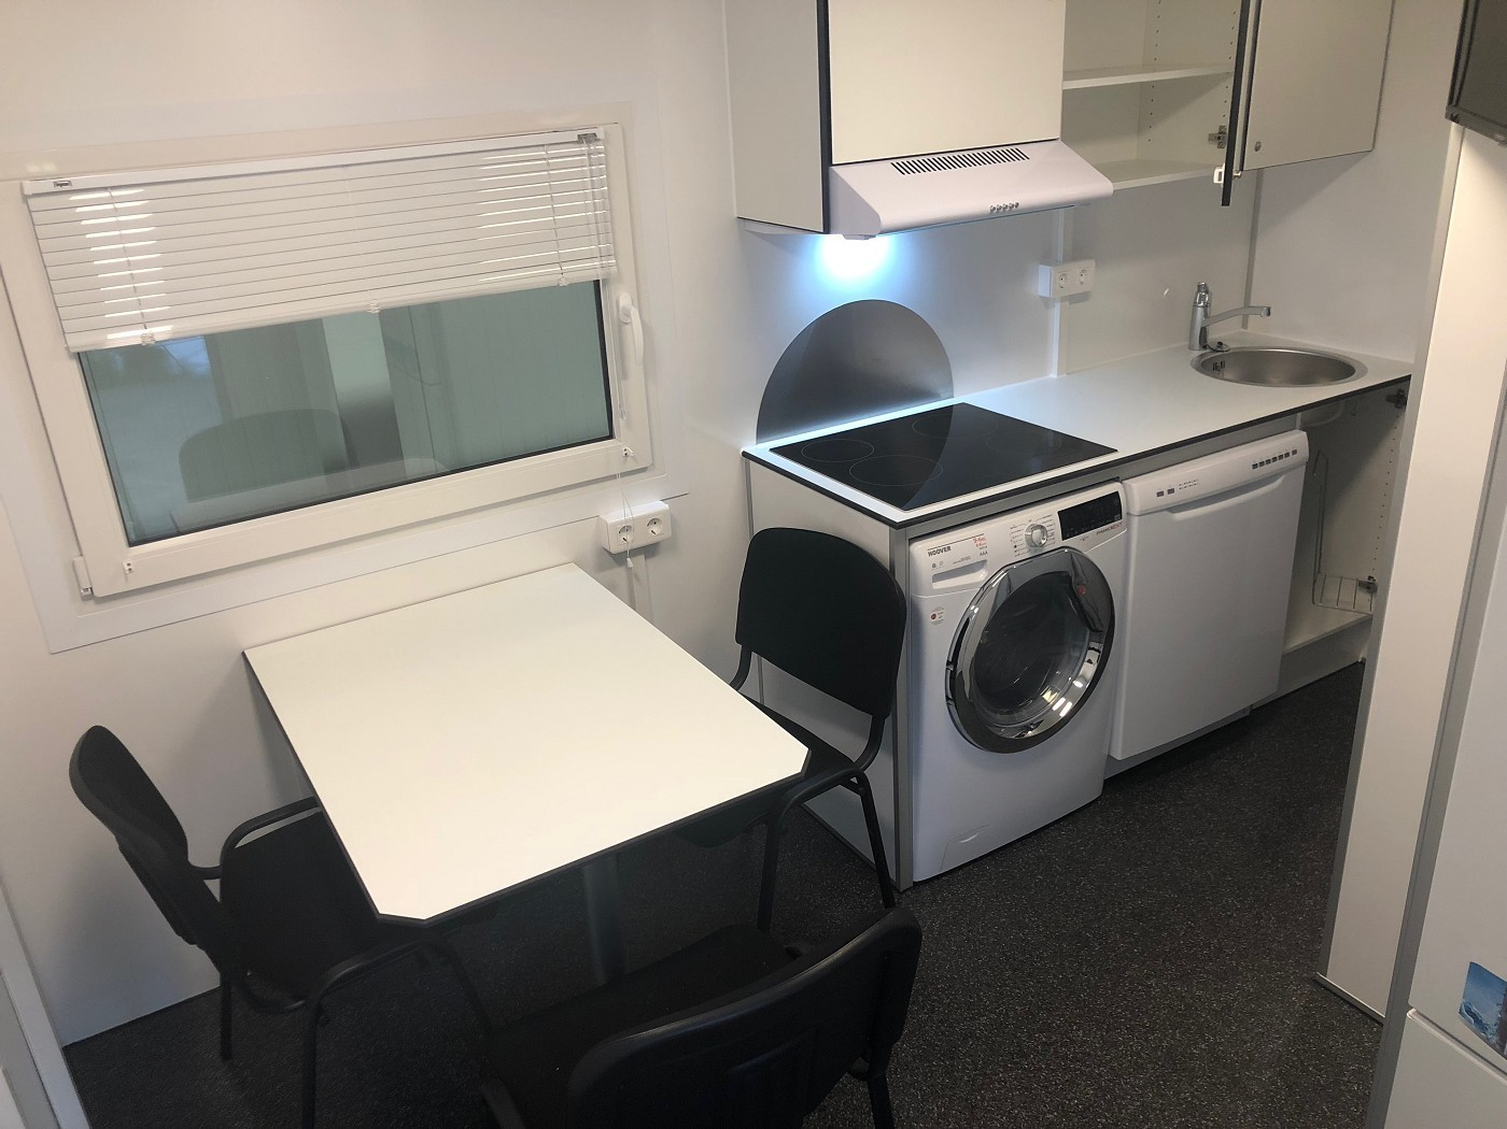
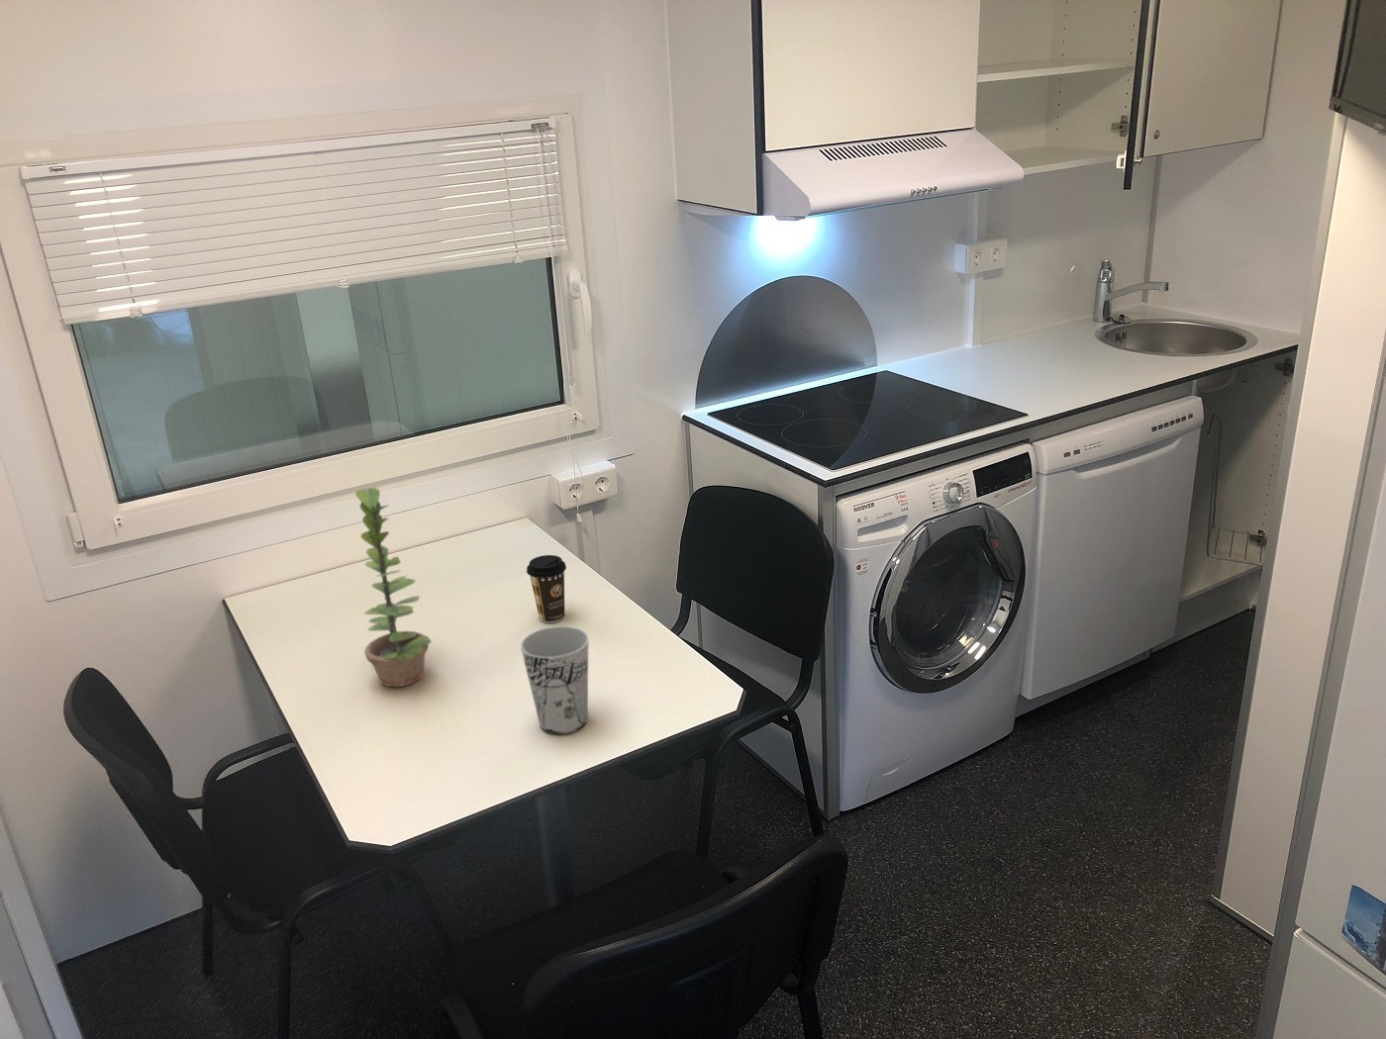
+ cup (559, 682)
+ plant (386, 586)
+ coffee cup (549, 588)
